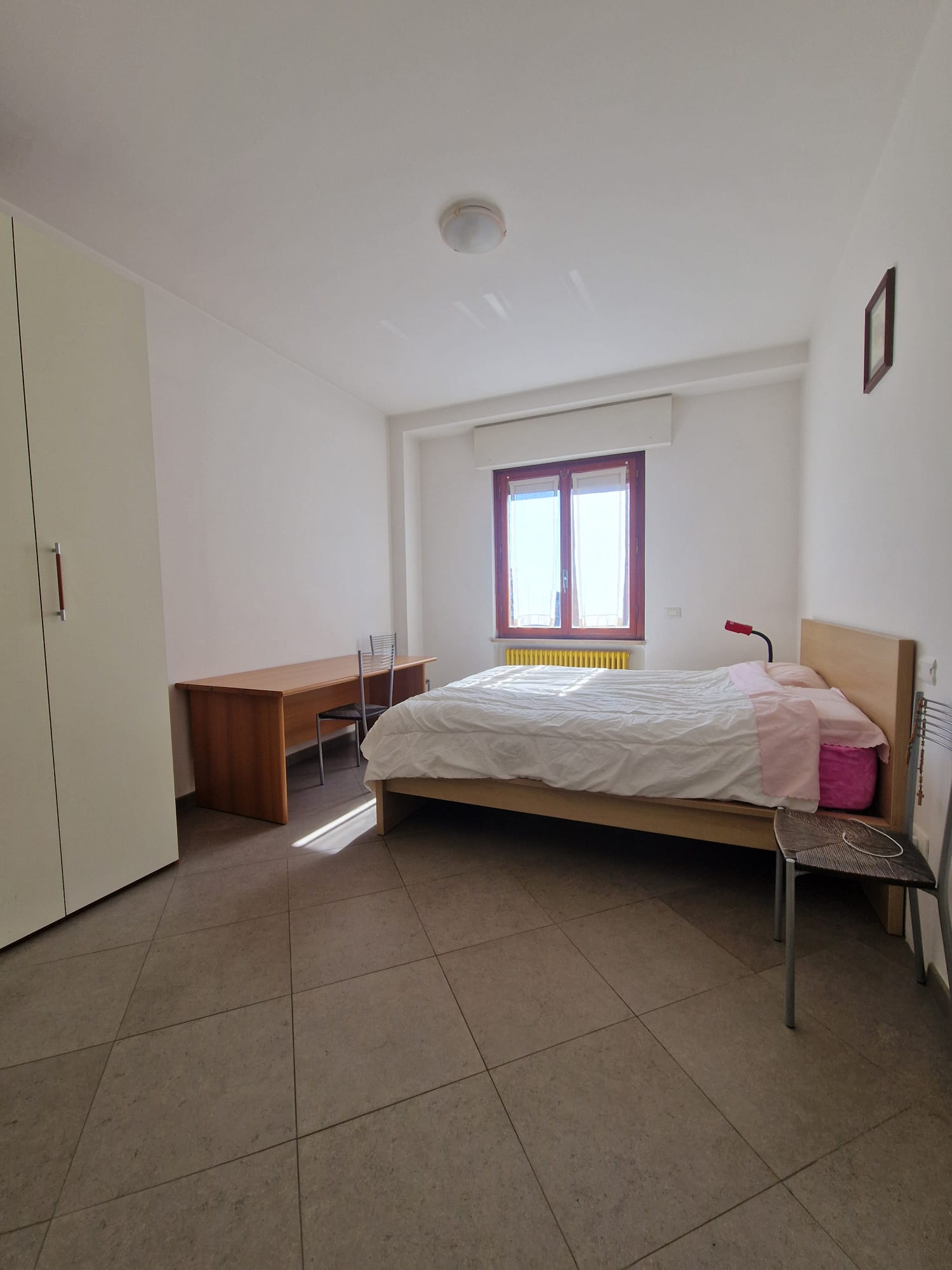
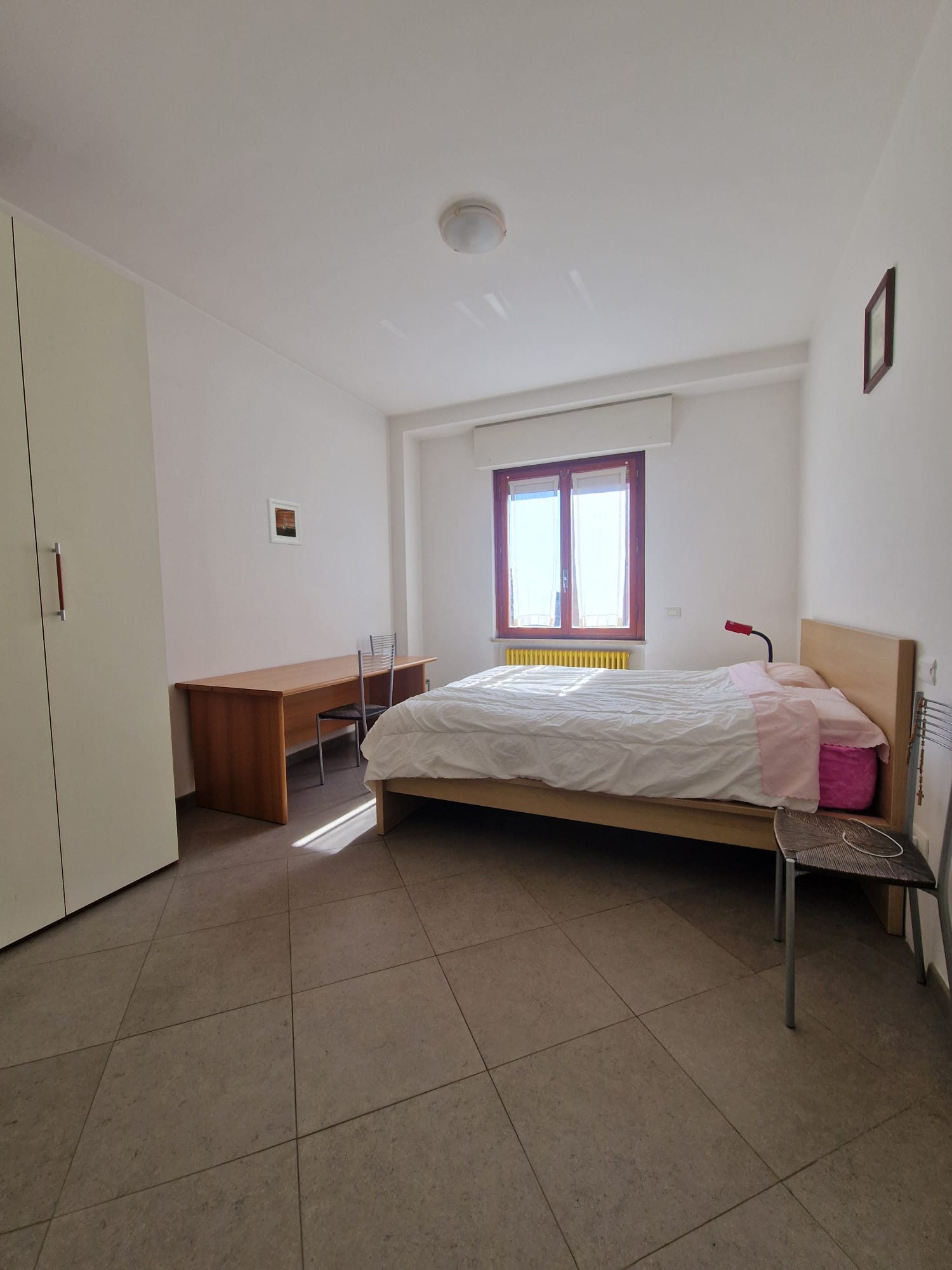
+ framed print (285, 523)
